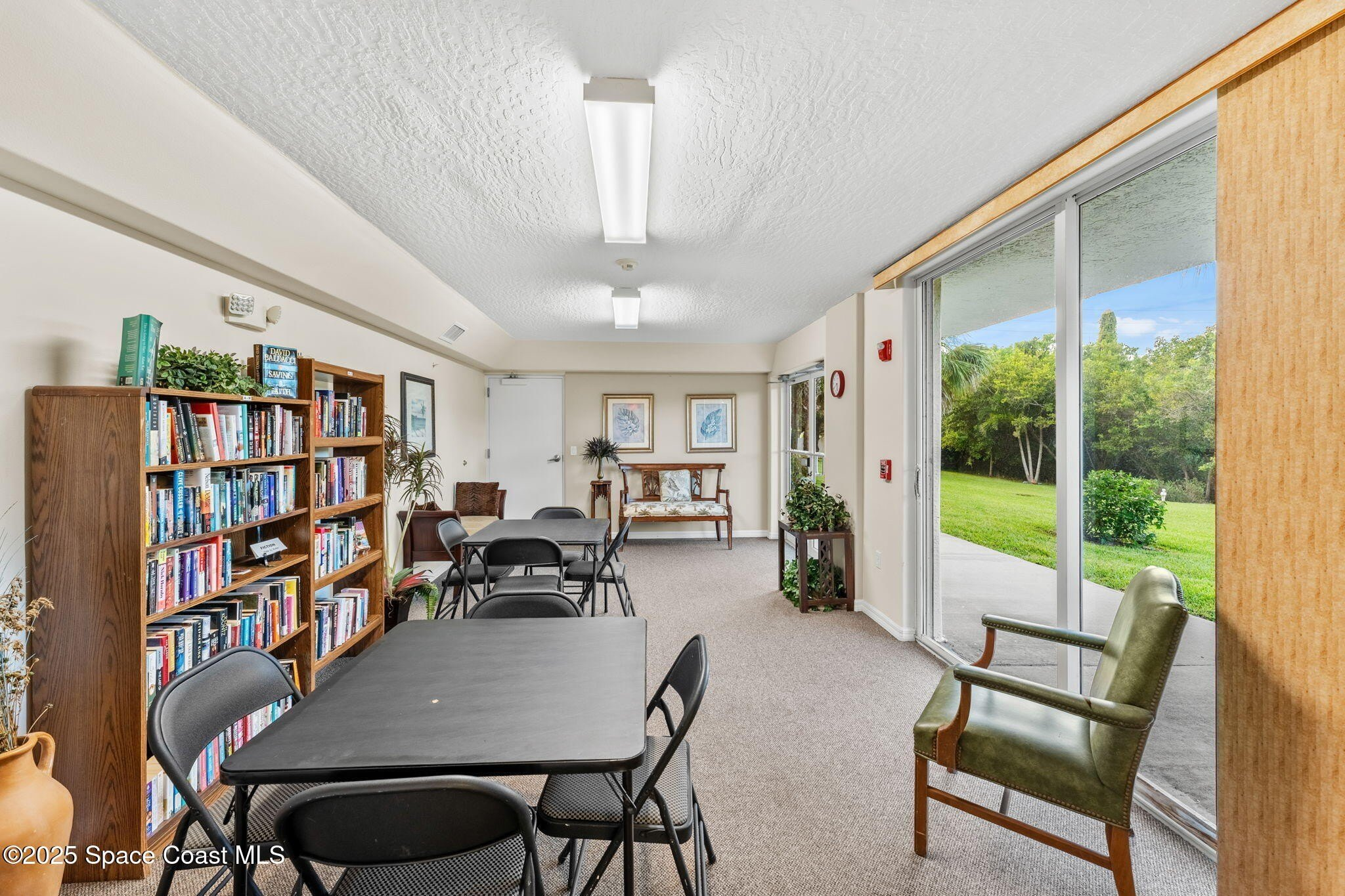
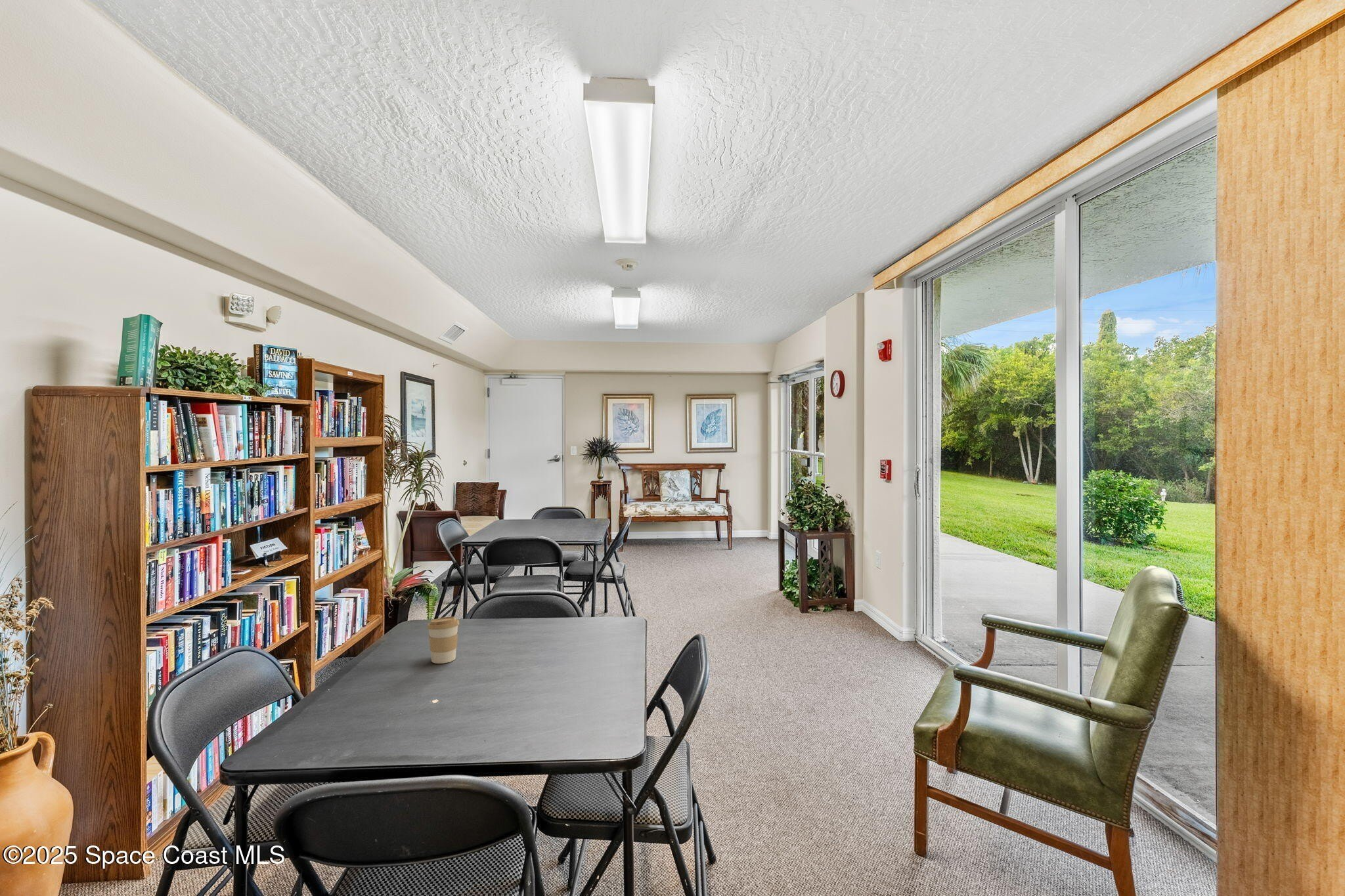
+ coffee cup (443, 638)
